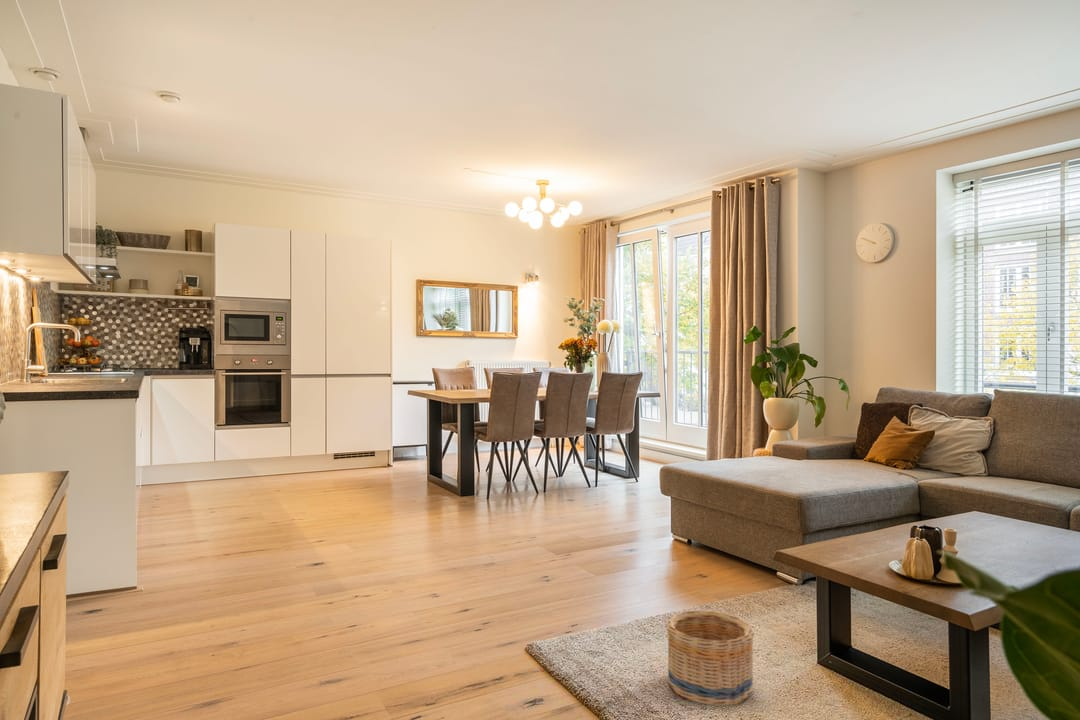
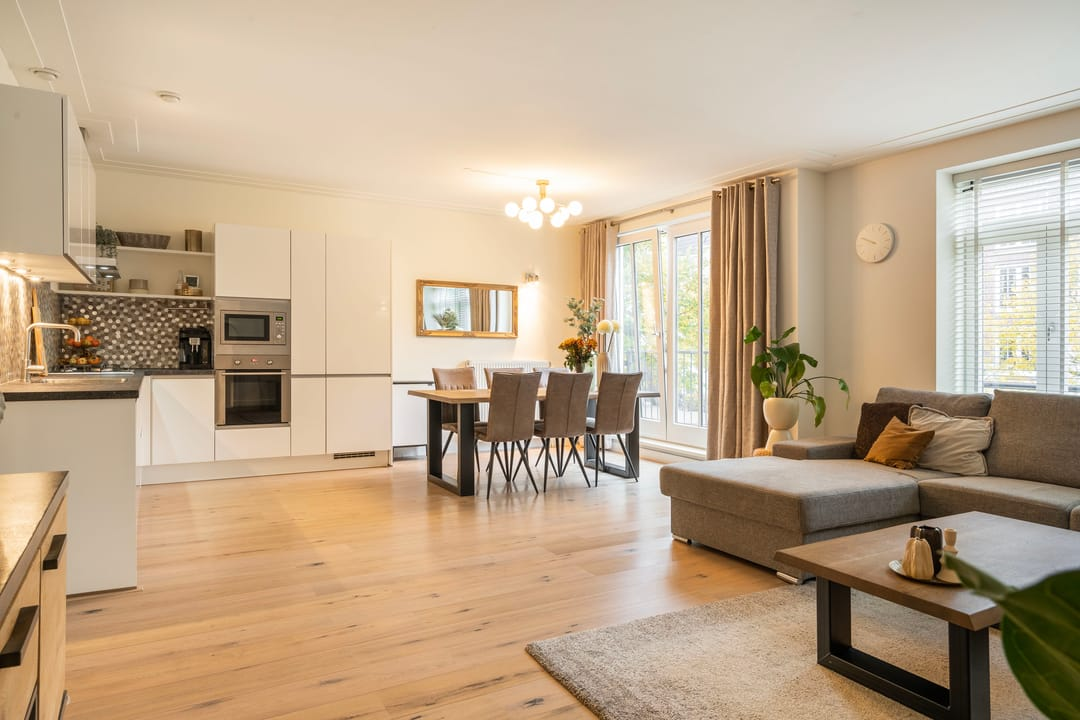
- basket (709, 655)
